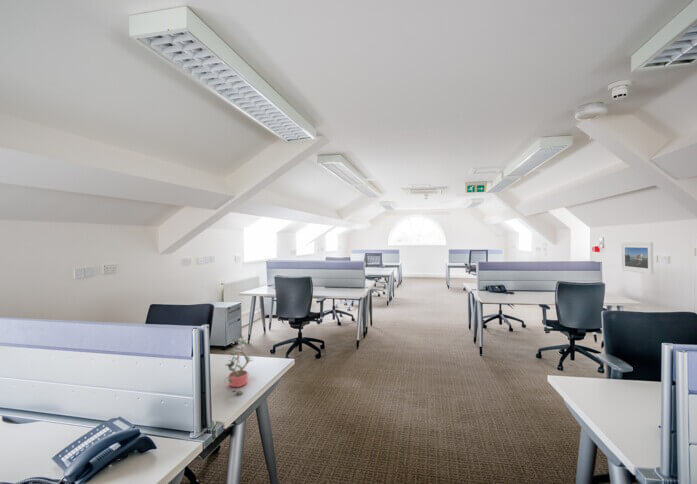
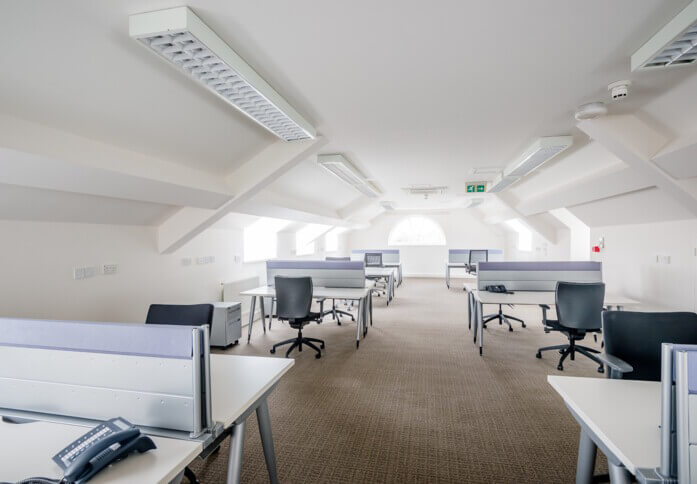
- potted plant (236, 363)
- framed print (636, 257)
